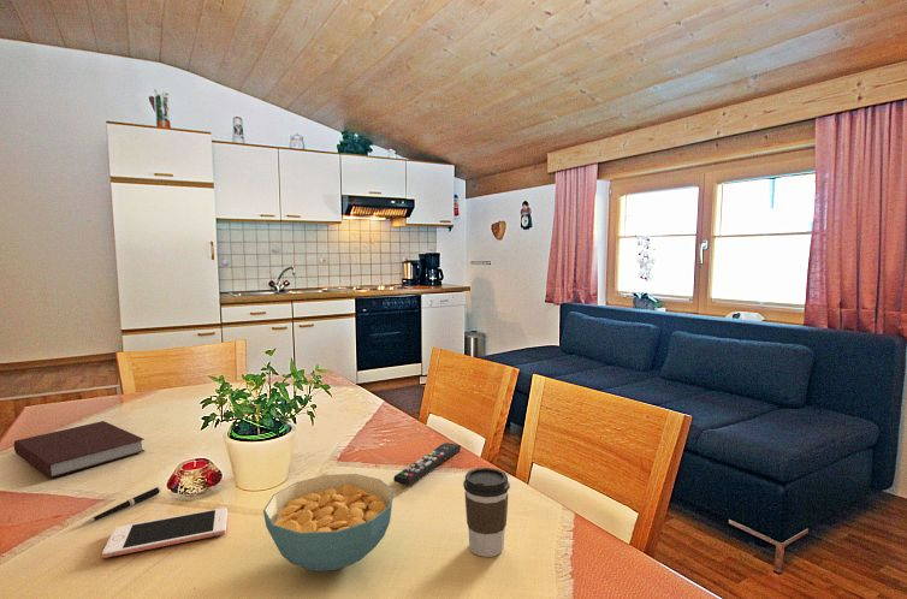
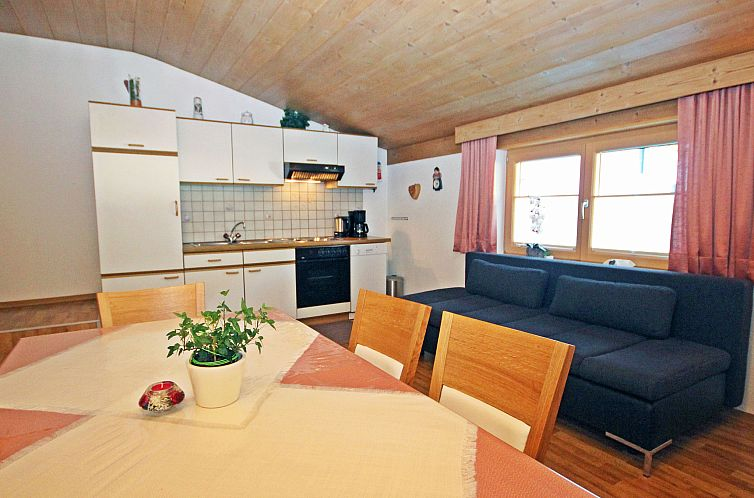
- notebook (79, 445)
- cell phone (170, 530)
- remote control (429, 462)
- coffee cup (486, 511)
- cereal bowl (331, 529)
- pen (123, 504)
